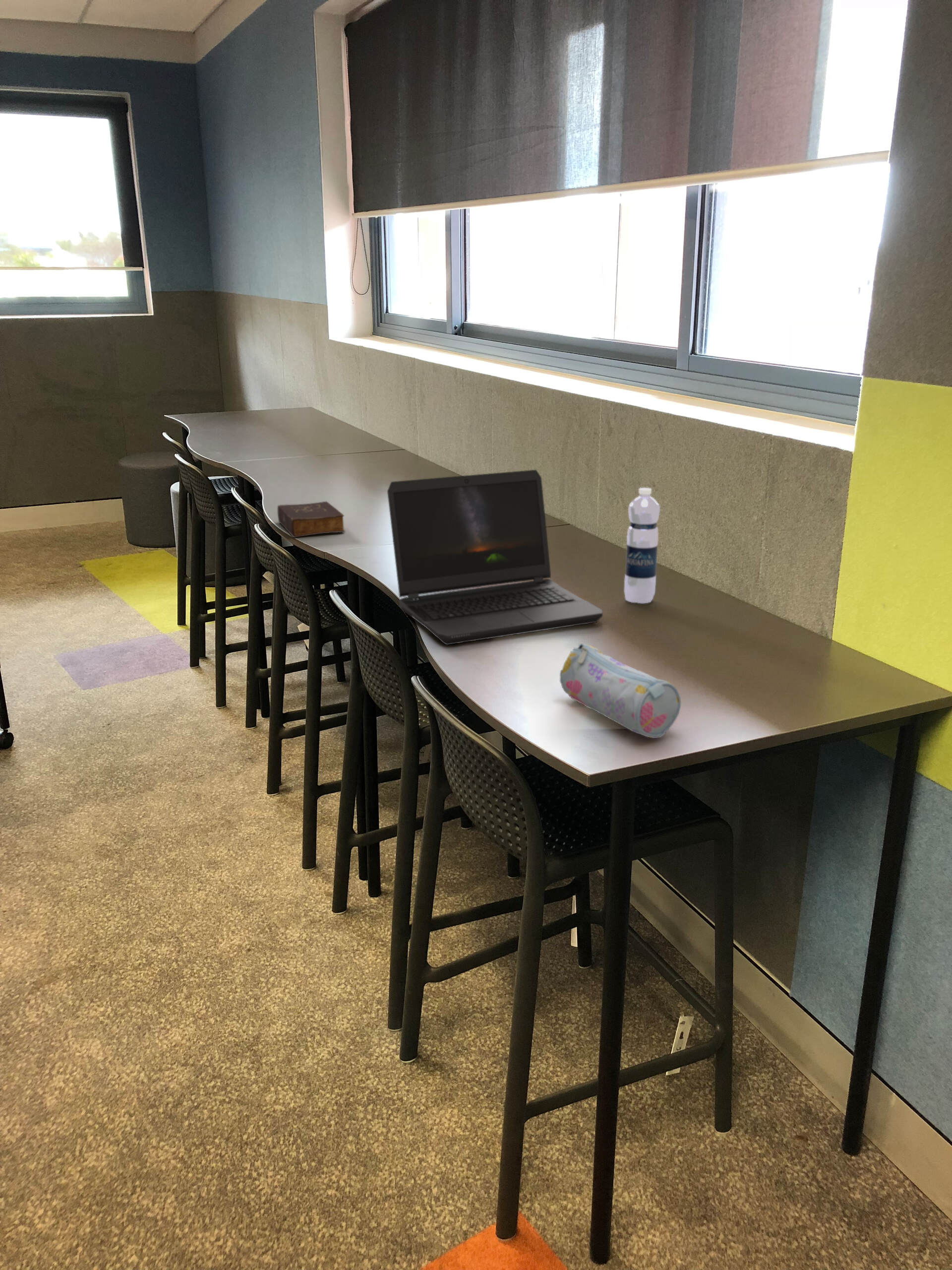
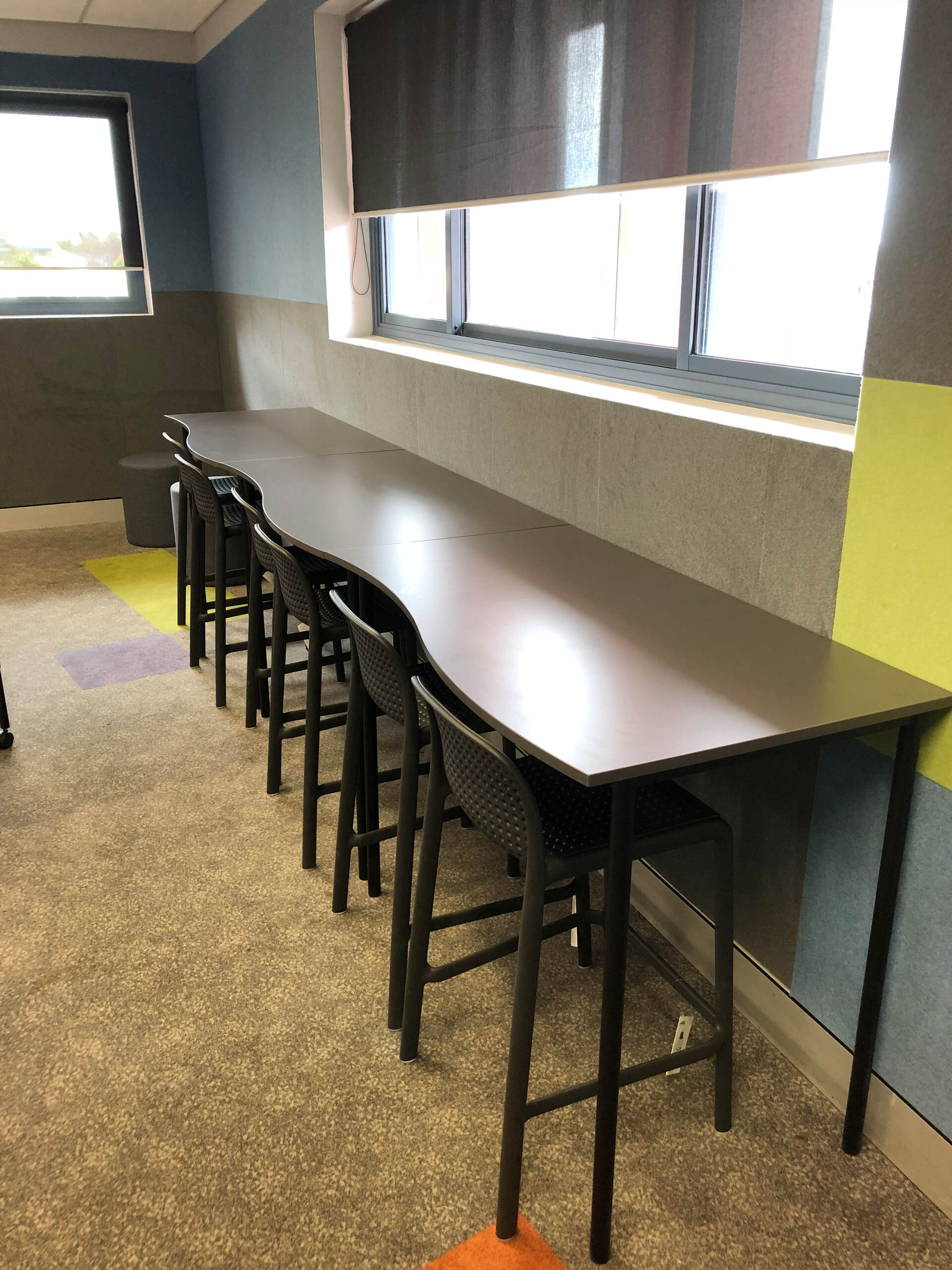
- water bottle (642, 545)
- laptop computer (495, 552)
- pencil case (618, 688)
- book (310, 518)
